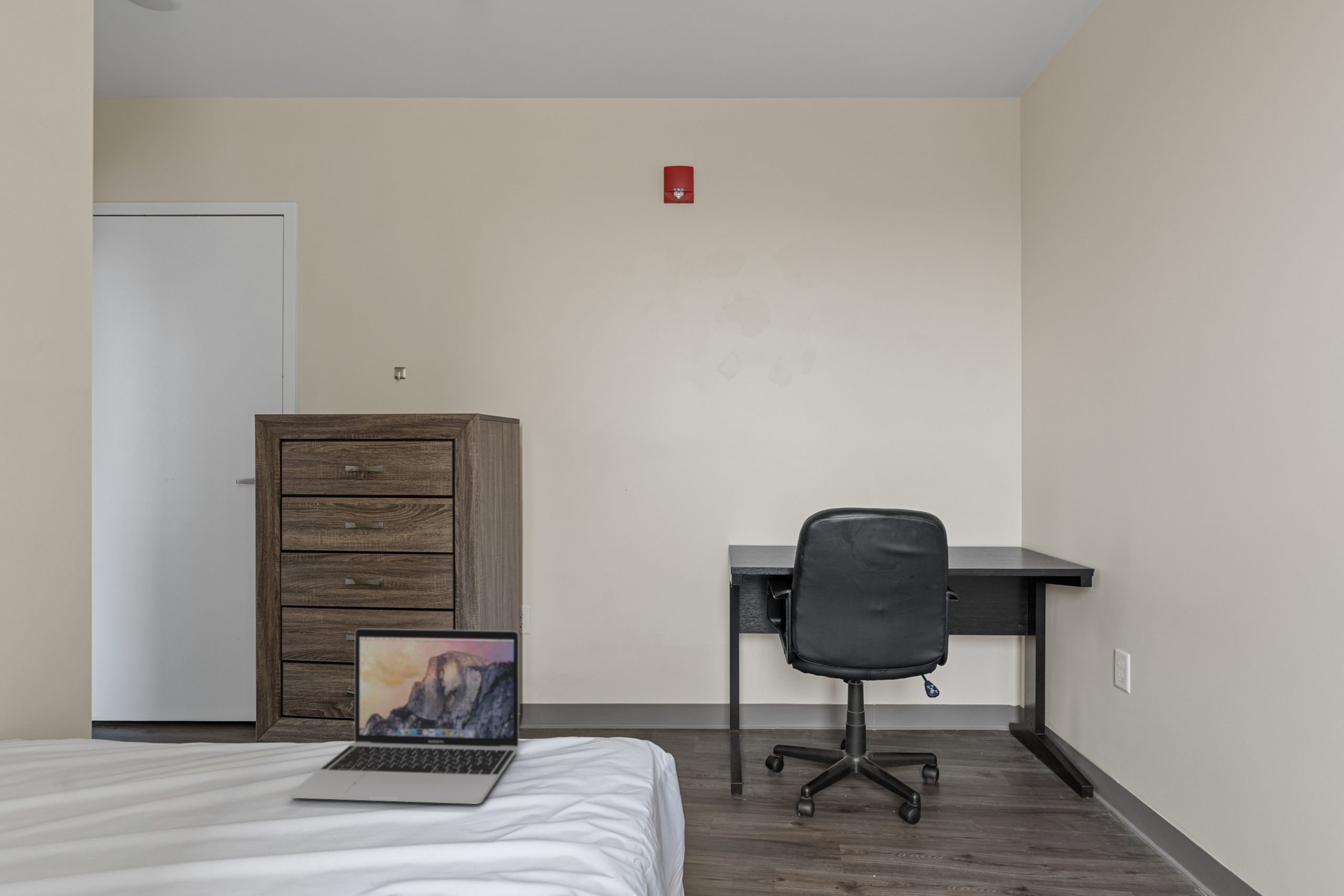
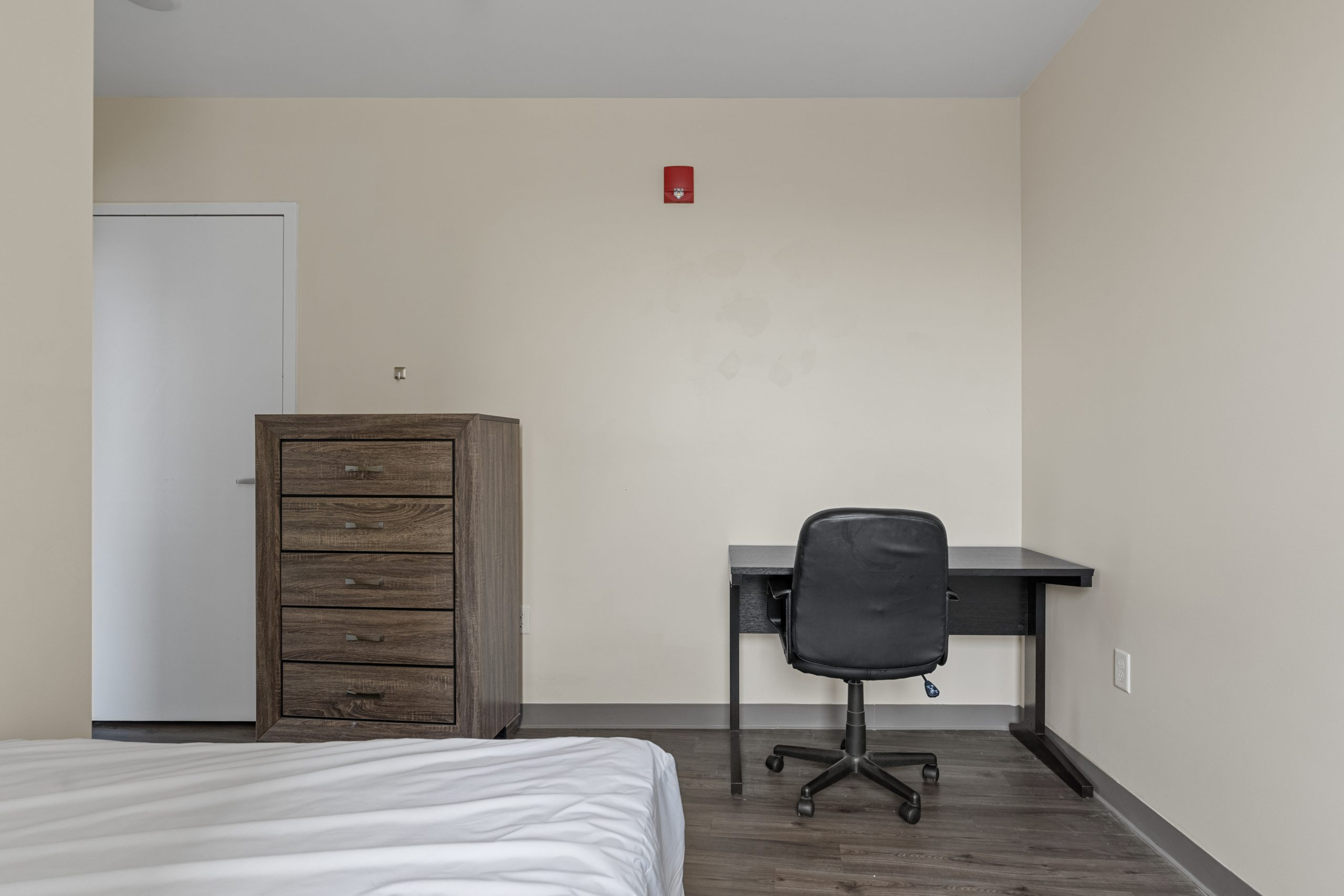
- laptop (412, 709)
